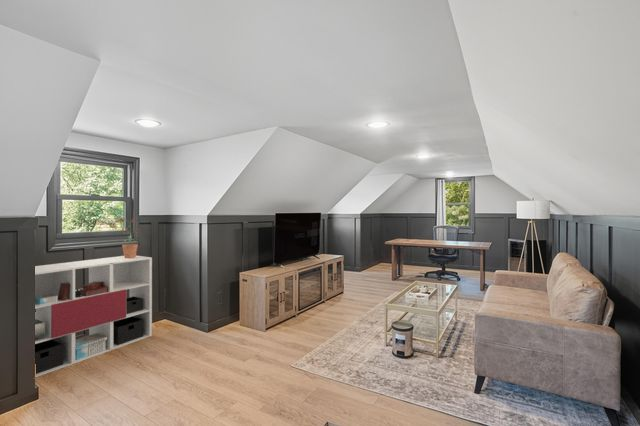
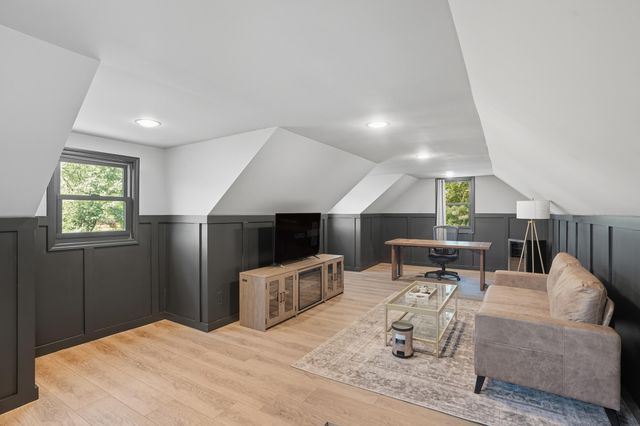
- potted plant (129, 237)
- shelving unit (83, 308)
